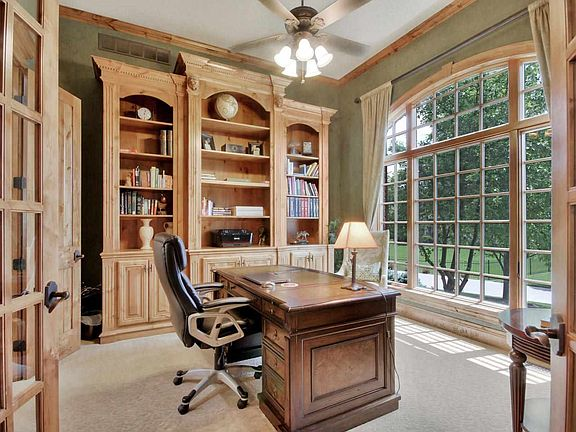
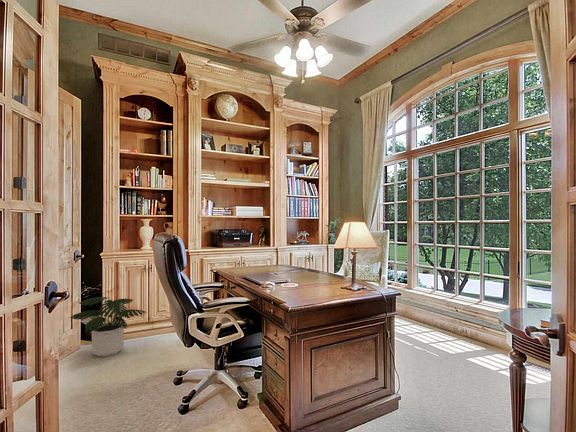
+ potted plant (109, 325)
